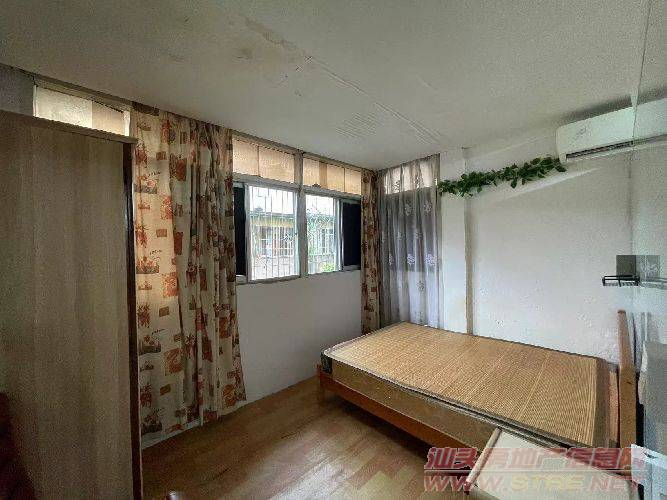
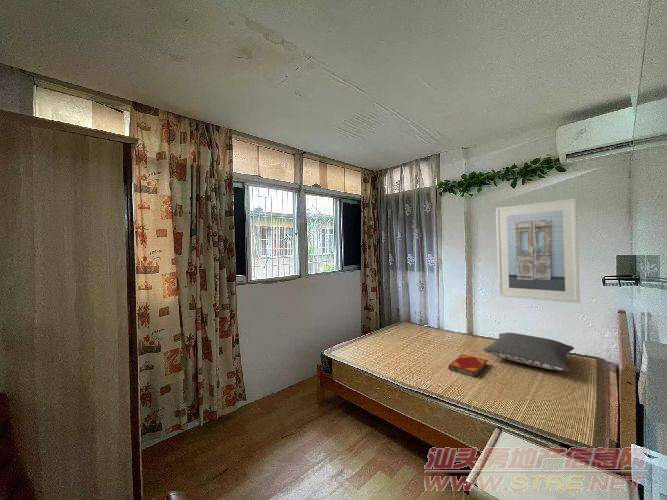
+ pillow (528, 349)
+ hardback book (468, 365)
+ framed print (534, 251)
